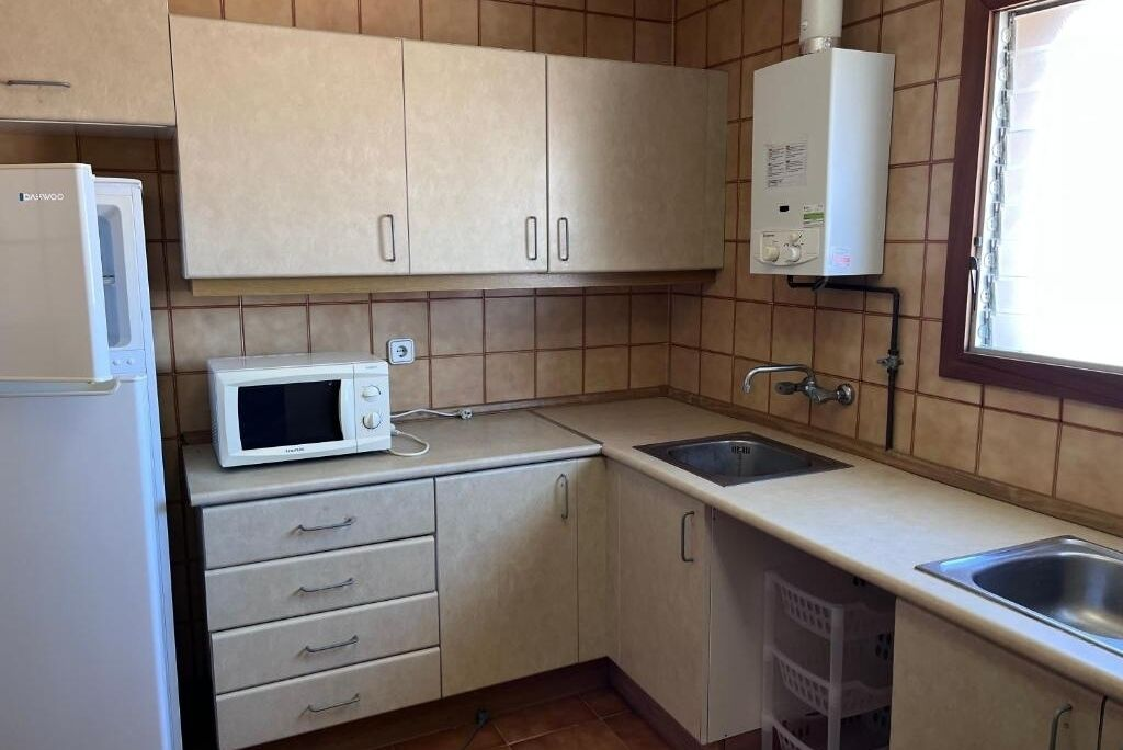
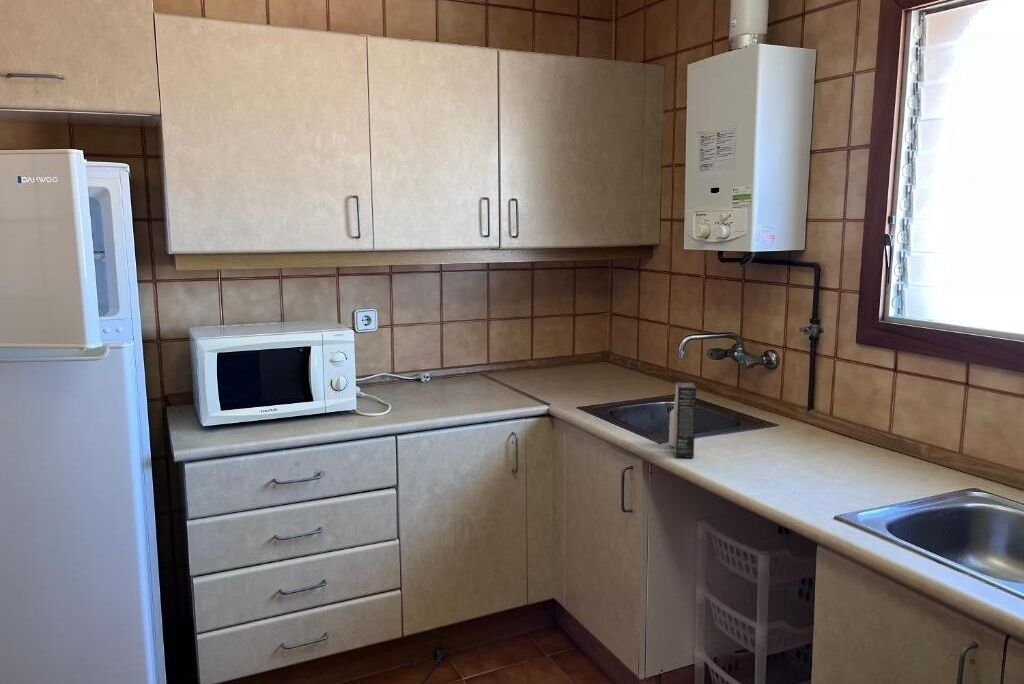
+ spray bottle (682, 417)
